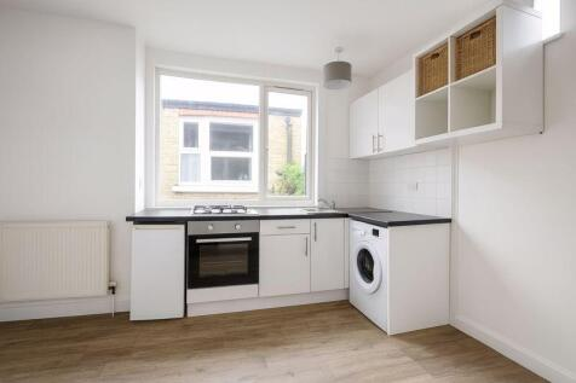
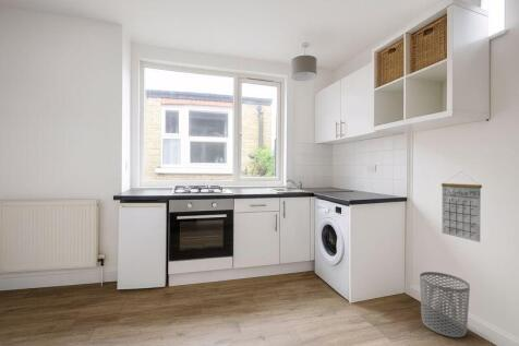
+ calendar (460, 204)
+ waste bin (443, 302)
